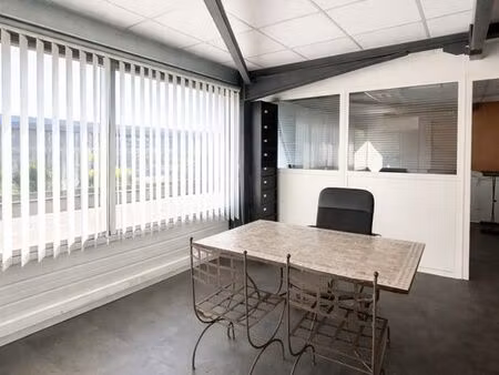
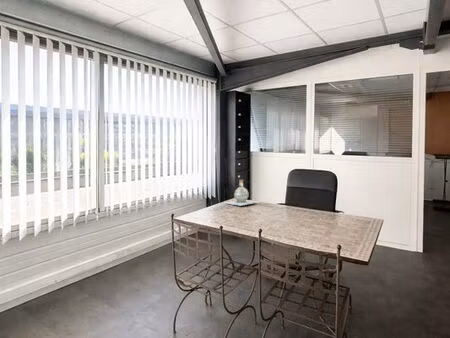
+ ceramic jug (240, 191)
